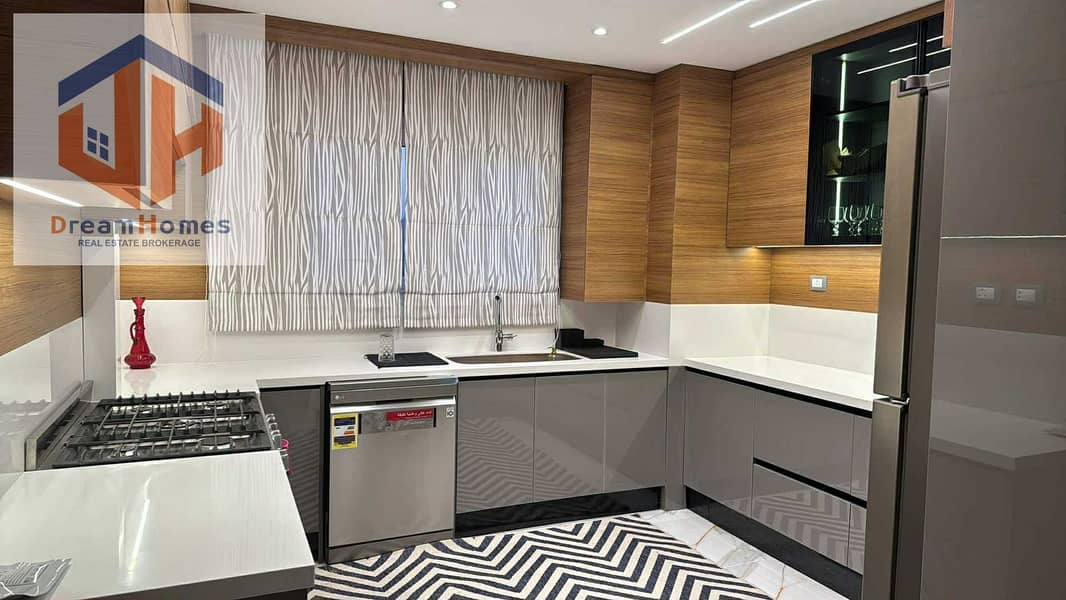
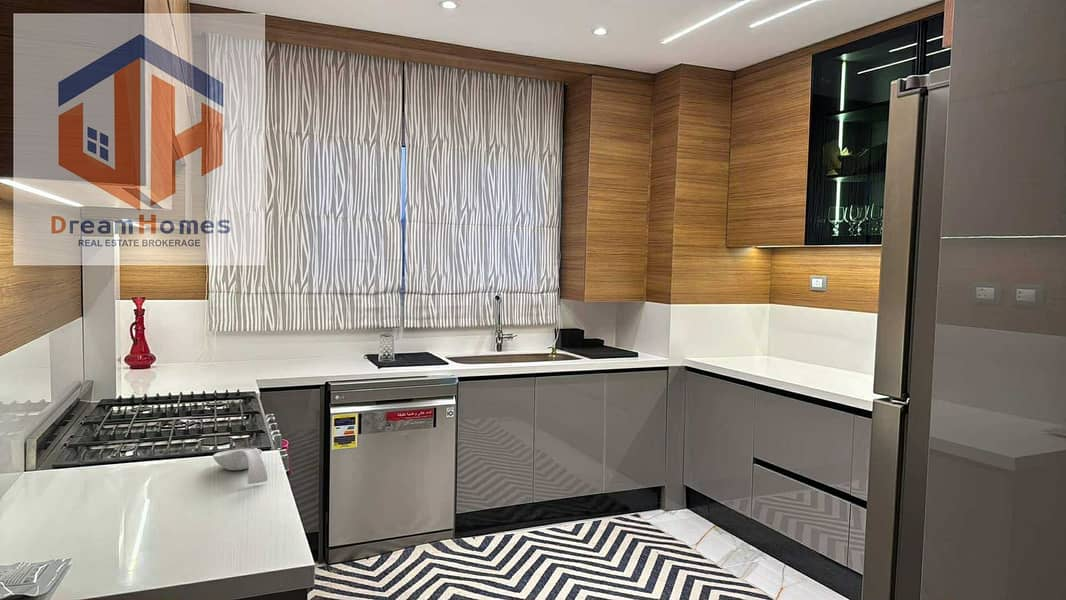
+ spoon rest (244, 458)
